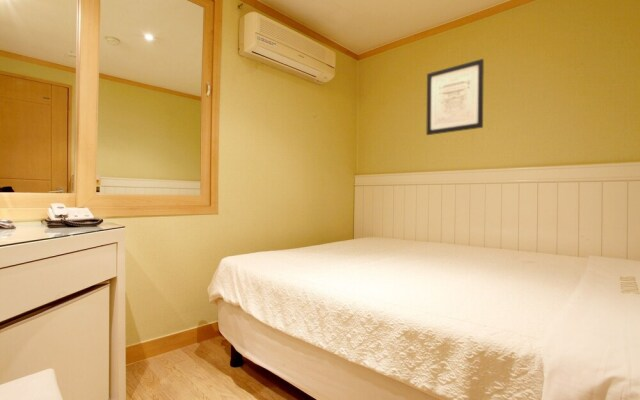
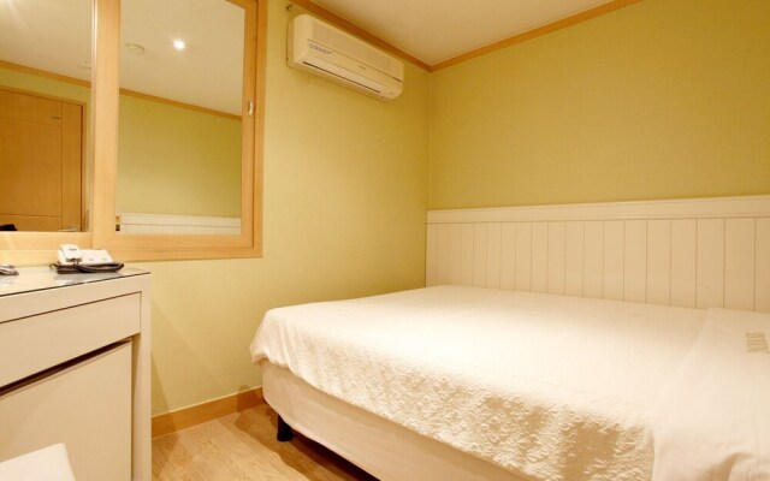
- wall art (453, 99)
